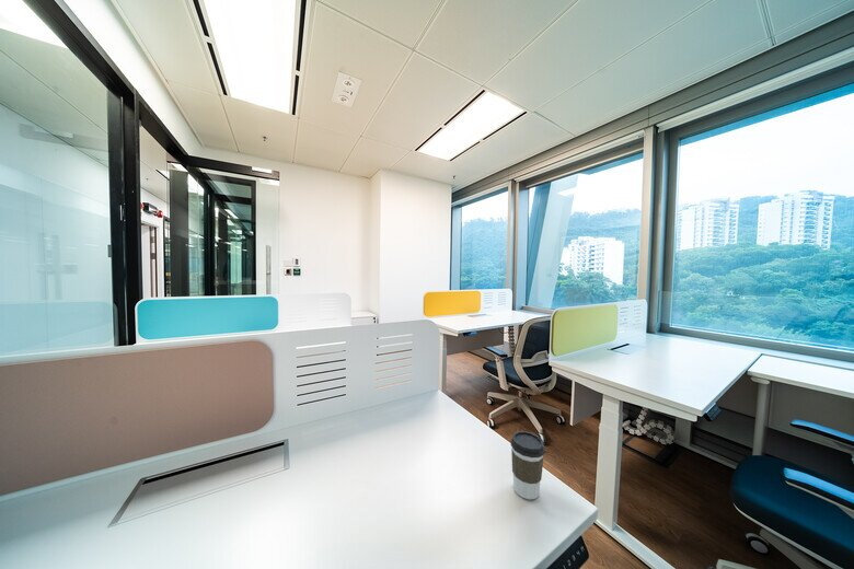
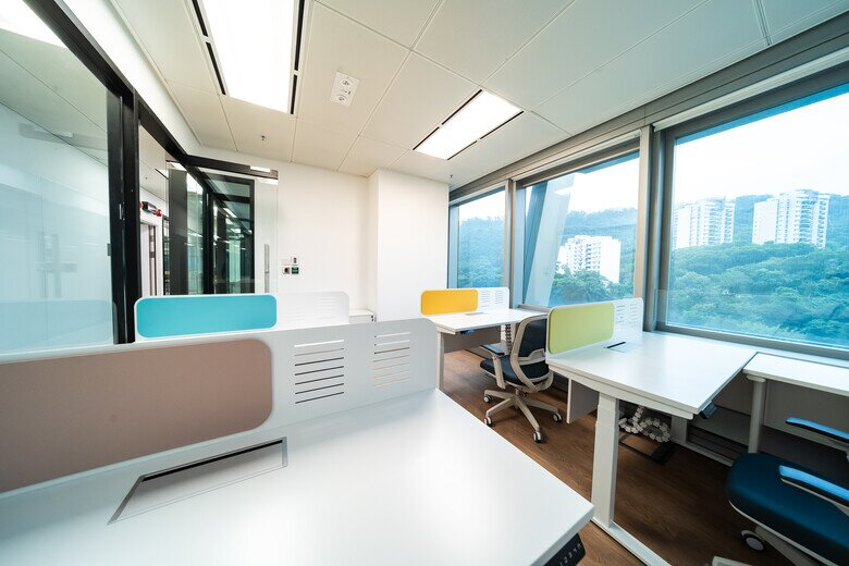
- coffee cup (527, 464)
